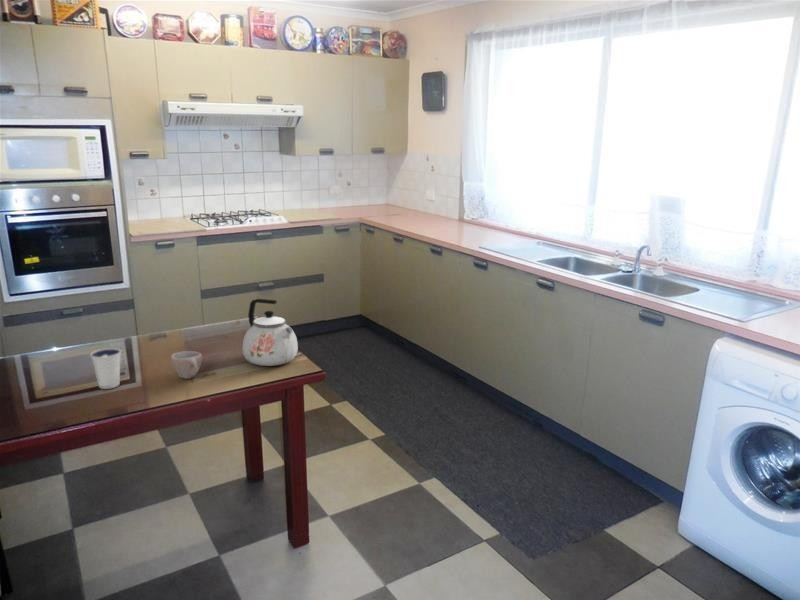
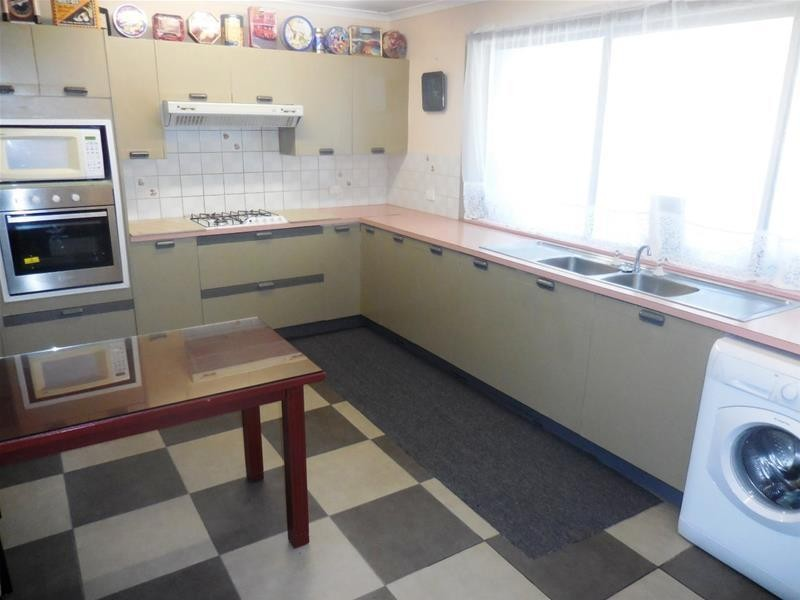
- dixie cup (107, 369)
- kettle (270, 330)
- cup (189, 366)
